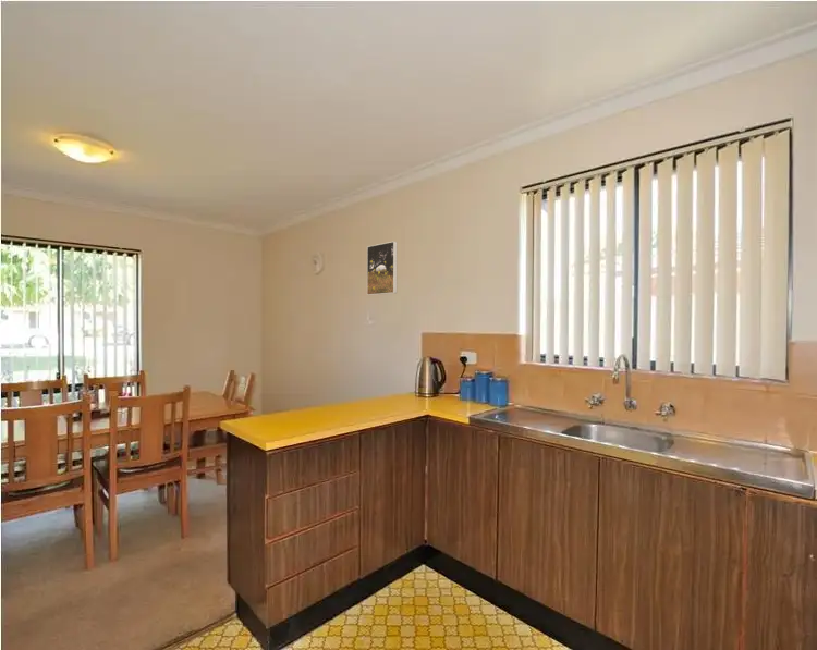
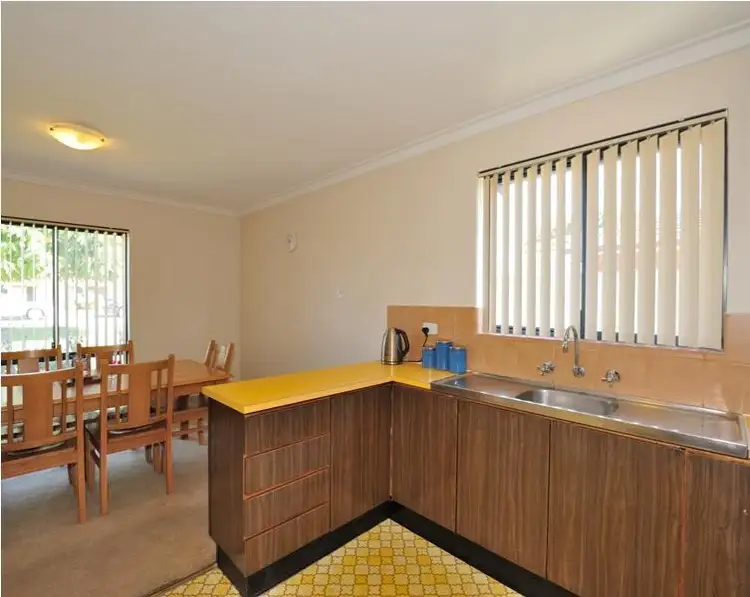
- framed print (381, 269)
